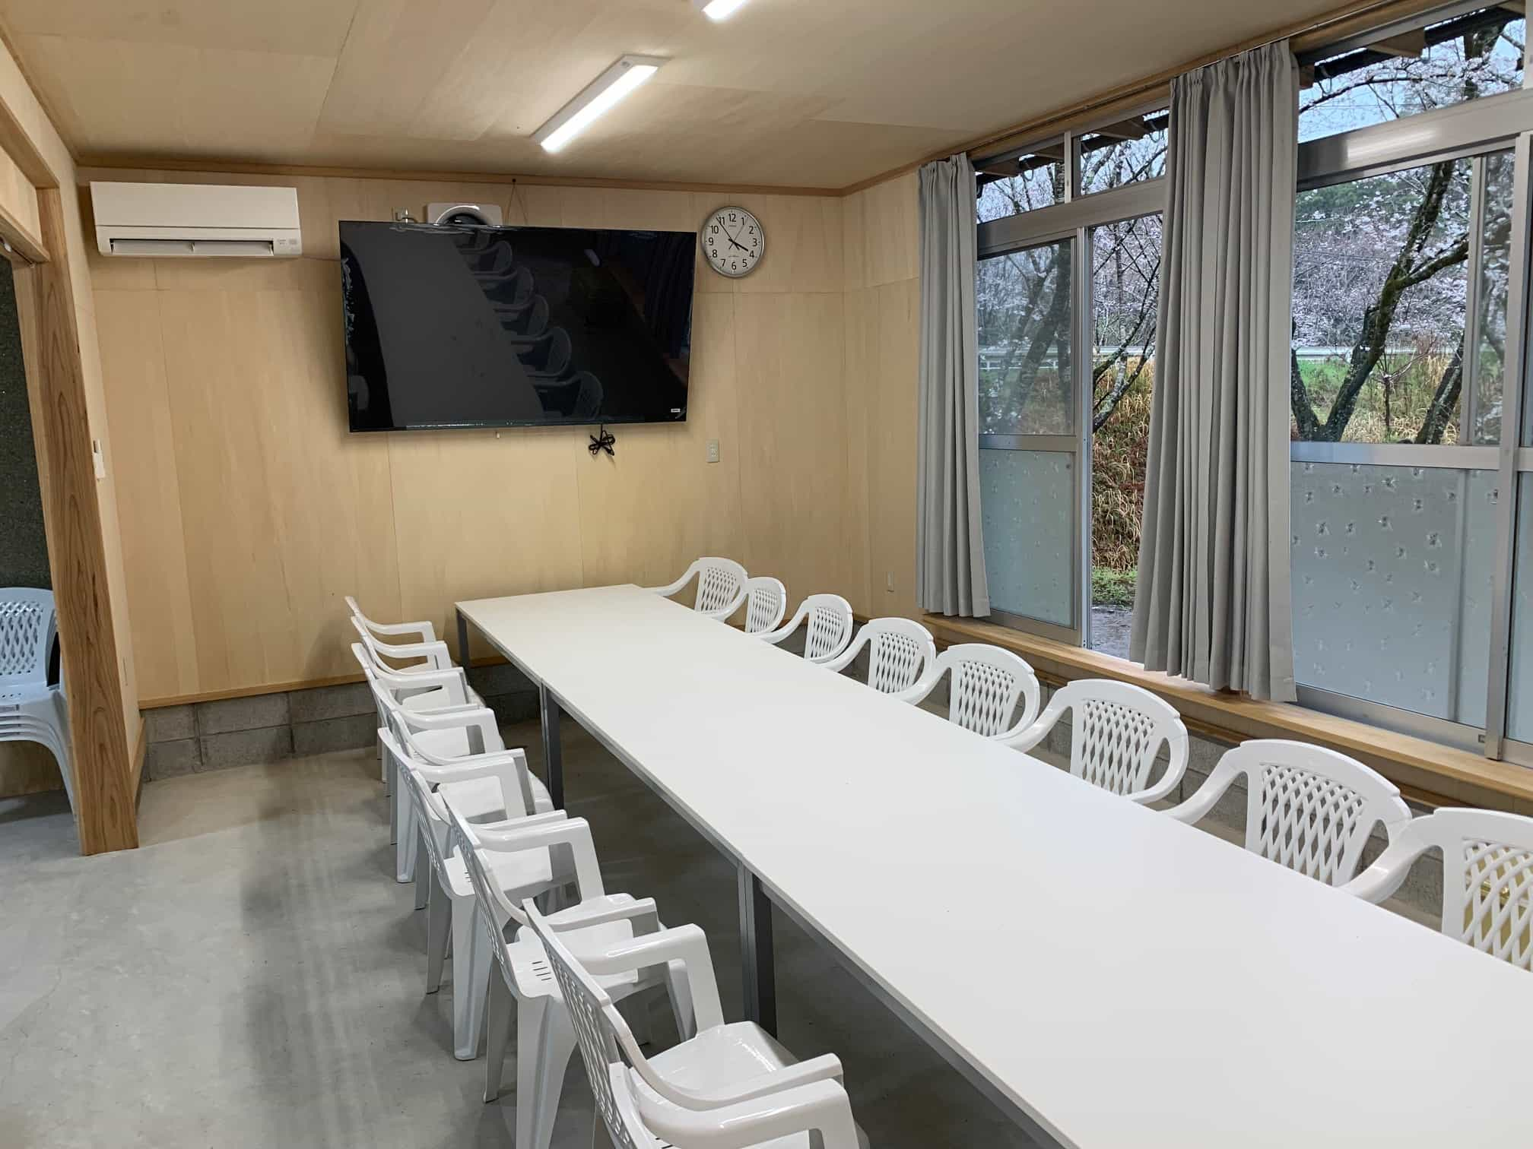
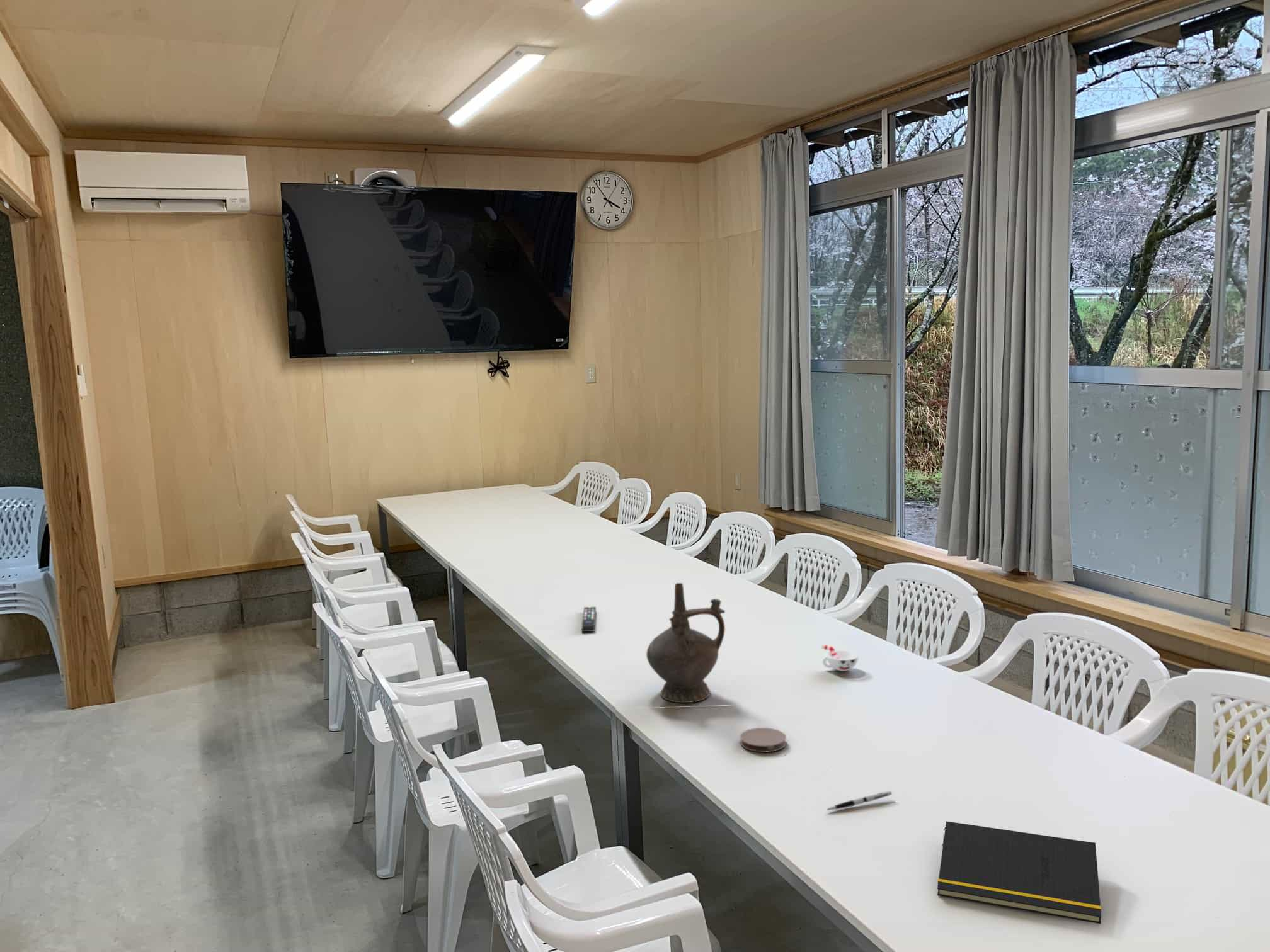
+ notepad (1017, 868)
+ remote control (589, 618)
+ cup (840, 659)
+ coaster (763, 739)
+ pen (859, 801)
+ ceremonial vessel (686, 639)
